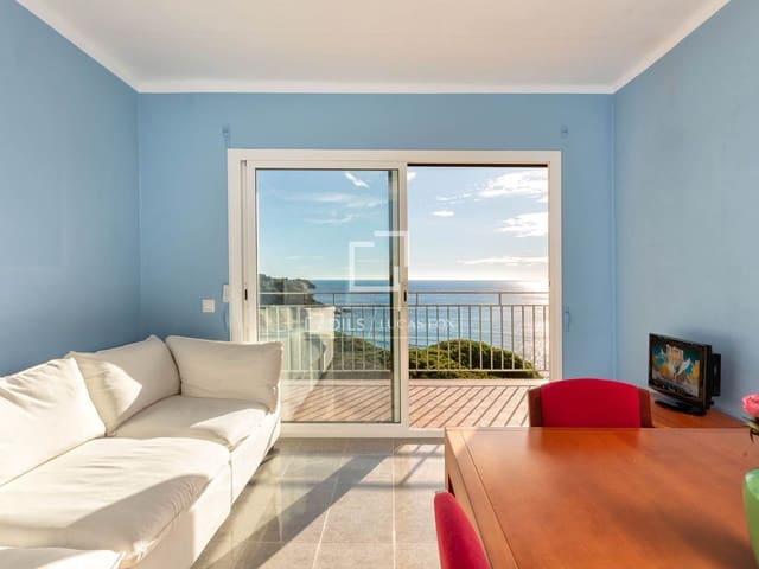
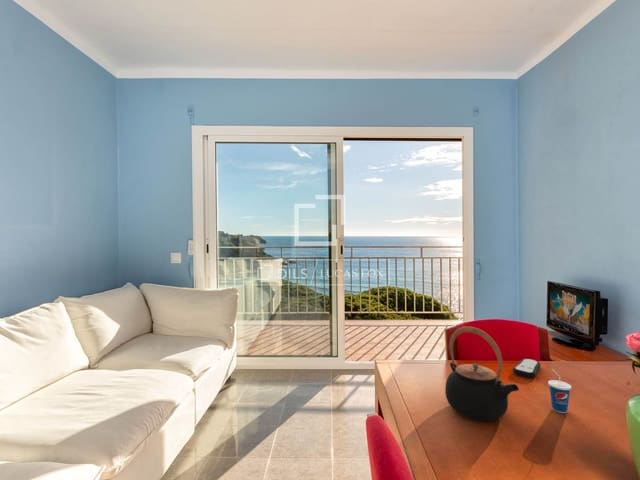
+ cup (559, 389)
+ teapot (480, 370)
+ remote control (527, 367)
